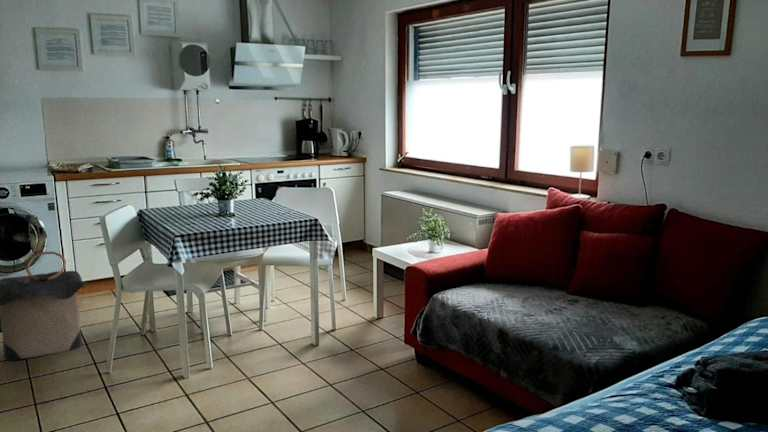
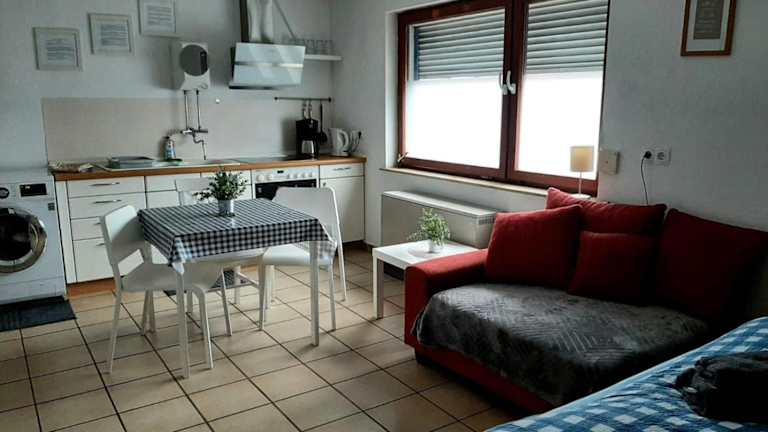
- laundry hamper (38, 303)
